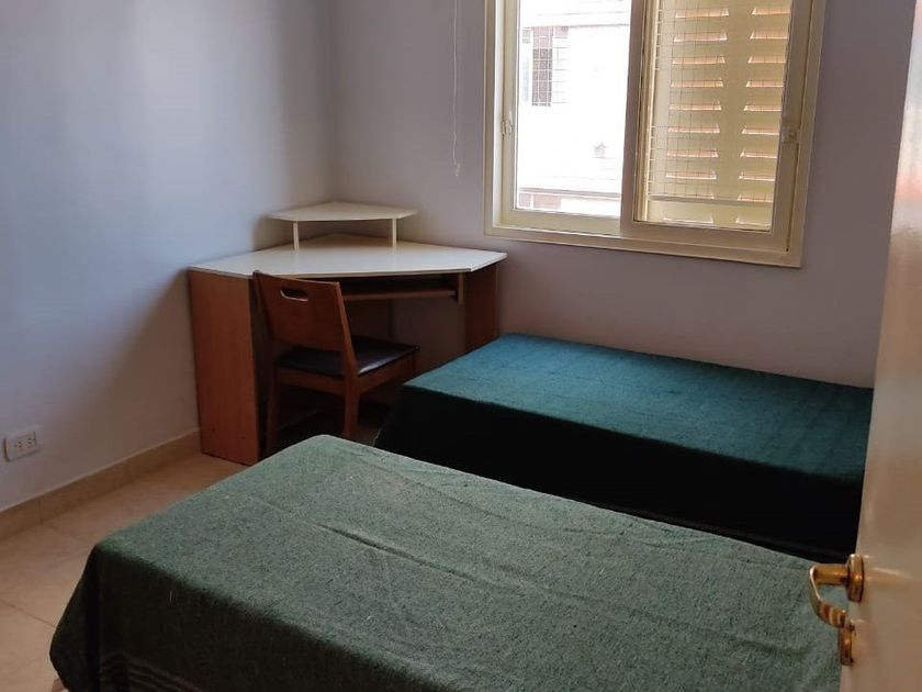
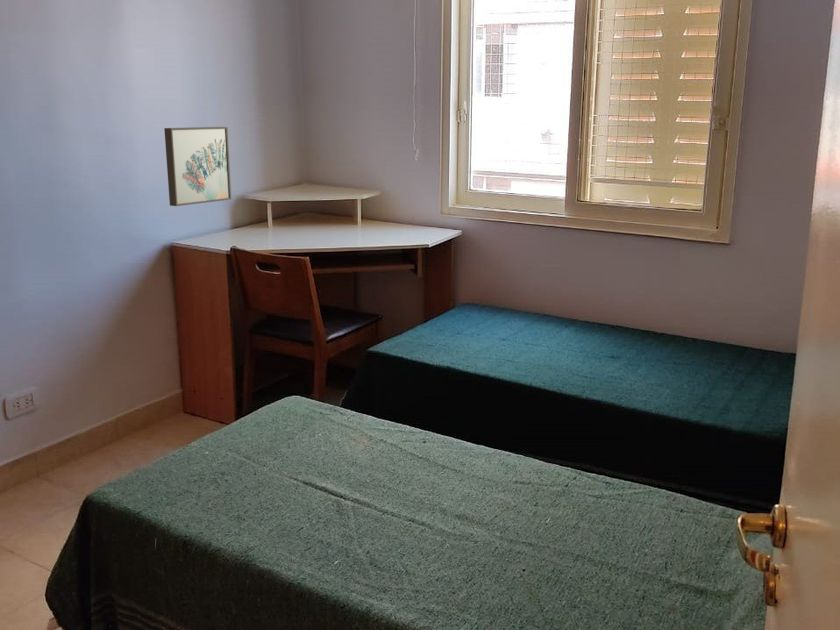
+ wall art (199, 165)
